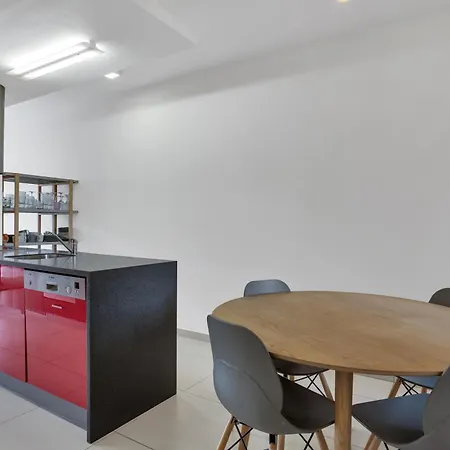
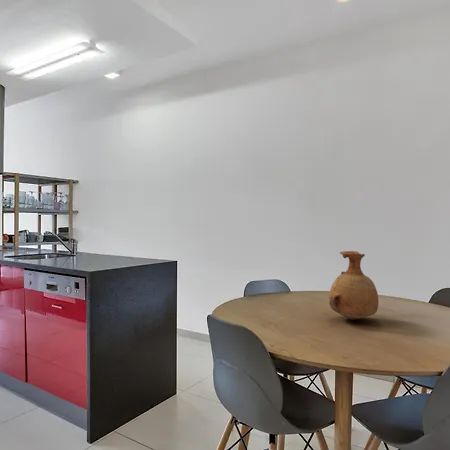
+ vase (353, 286)
